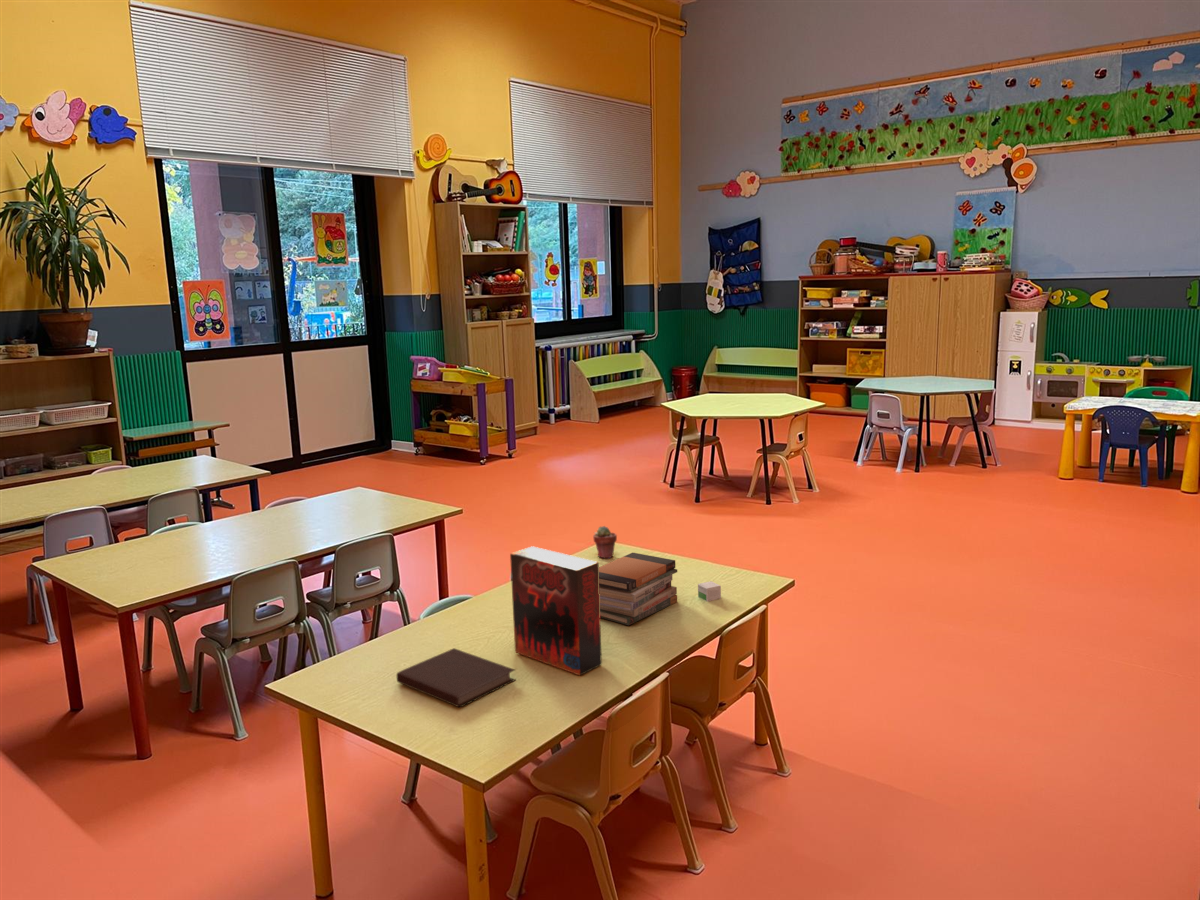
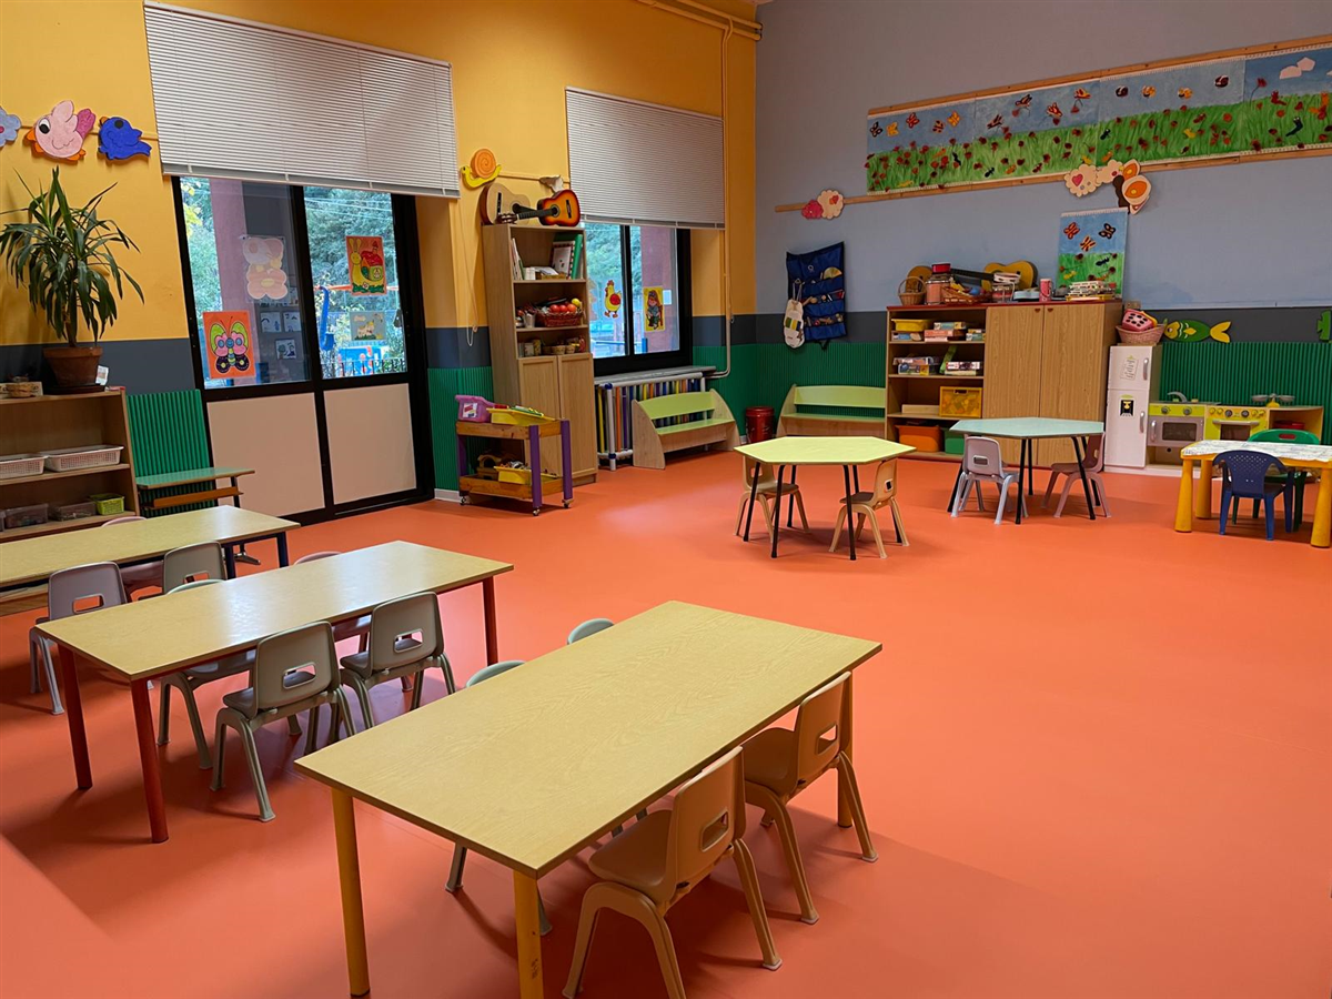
- potted succulent (605, 541)
- small box (709, 591)
- notebook (456, 676)
- board game (555, 608)
- book stack (631, 588)
